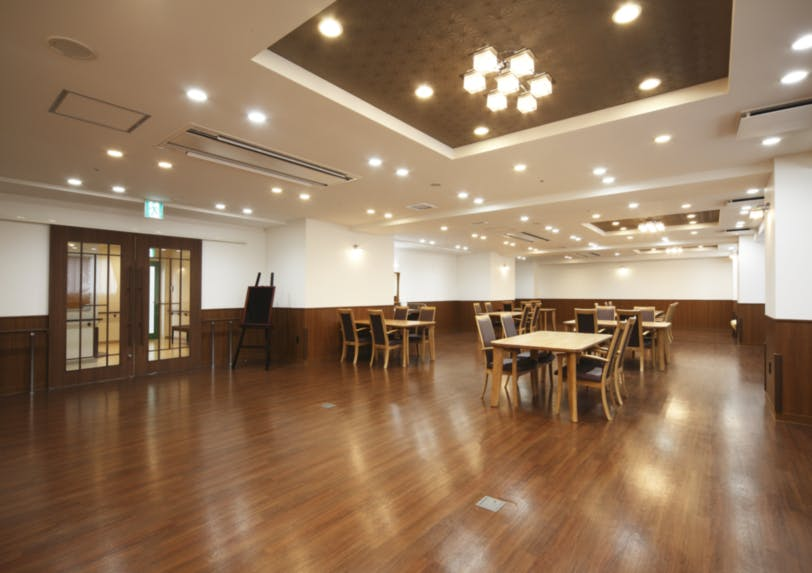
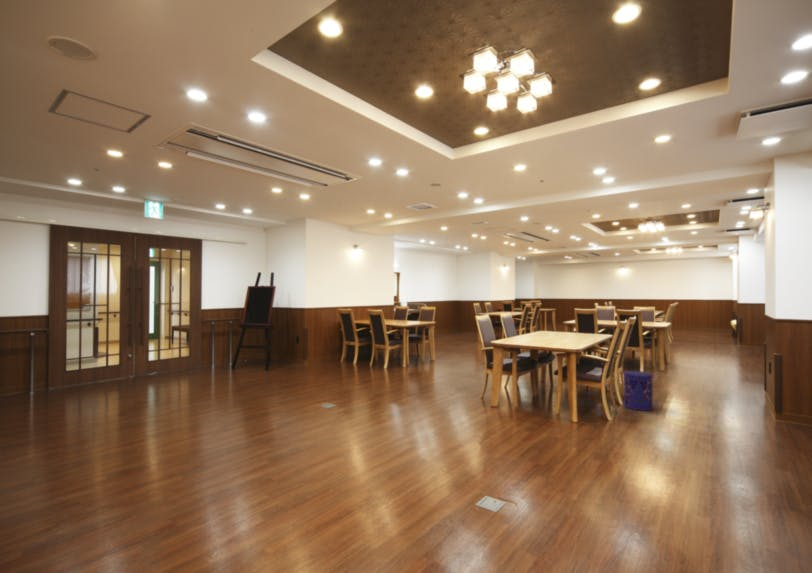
+ waste bin (638, 390)
